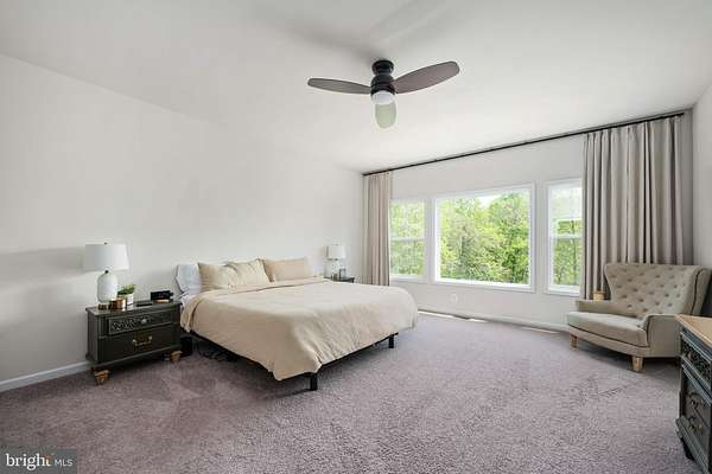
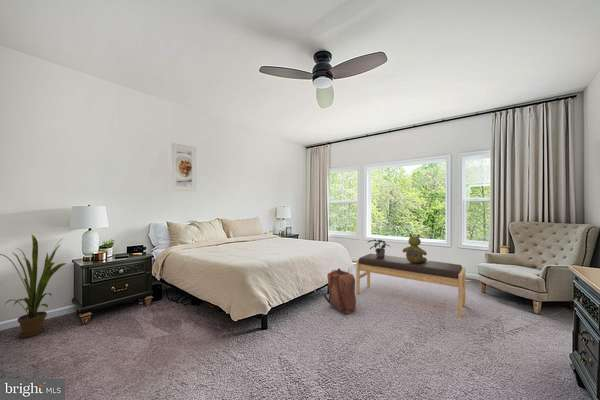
+ backpack (340, 289)
+ stuffed bear (416, 247)
+ potted plant (378, 248)
+ house plant (30, 284)
+ bench (407, 278)
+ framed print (183, 167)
